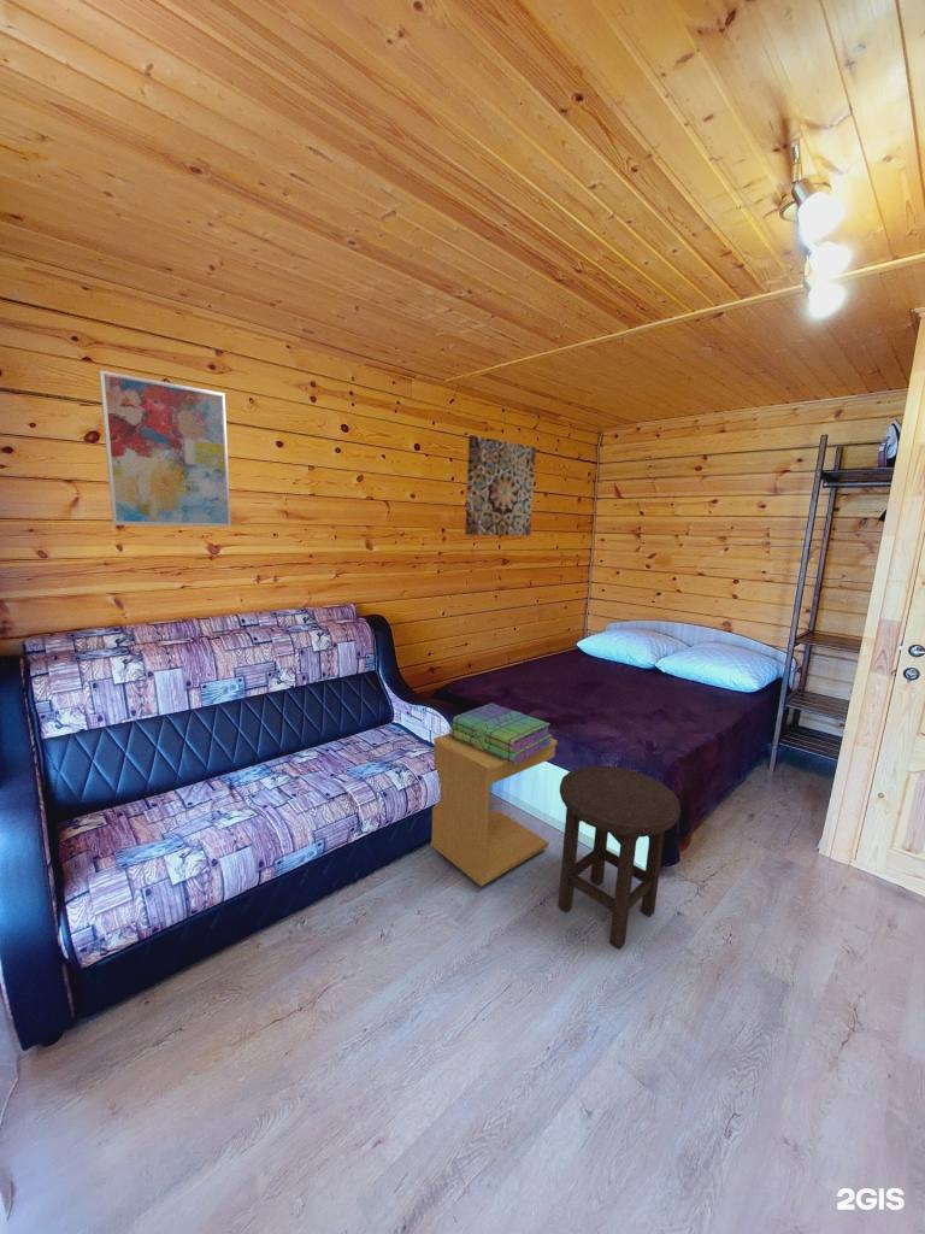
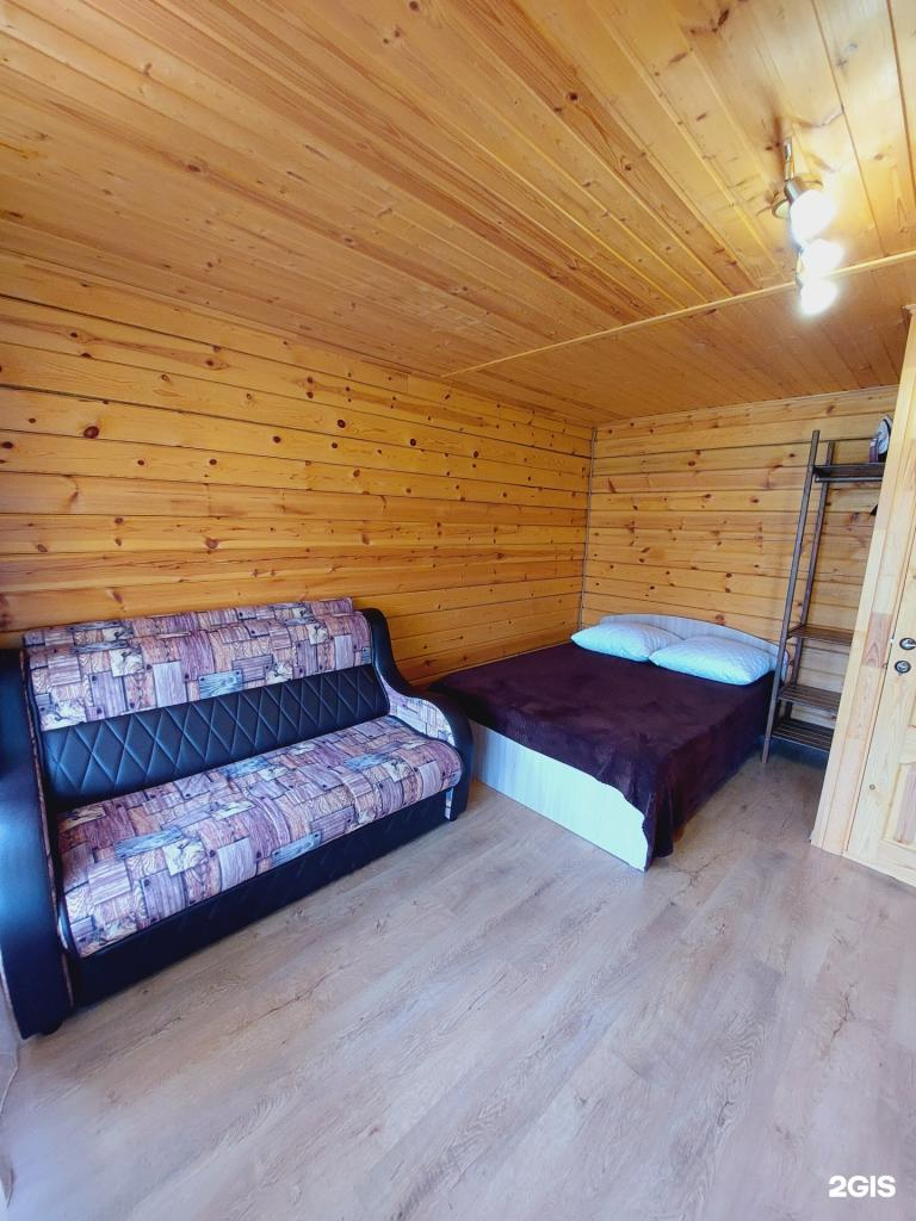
- stack of books (500, 730)
- wall art (501, 489)
- wall art (171, 456)
- stool (611, 852)
- side table (488, 797)
